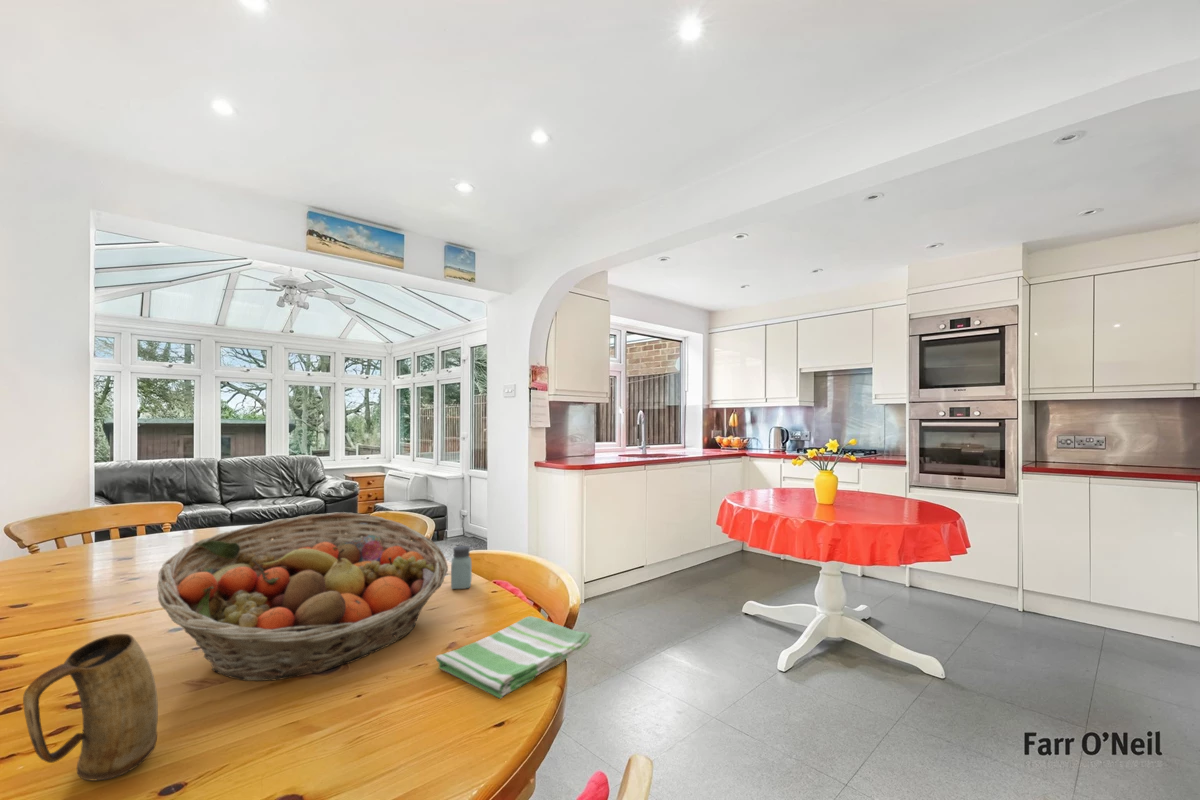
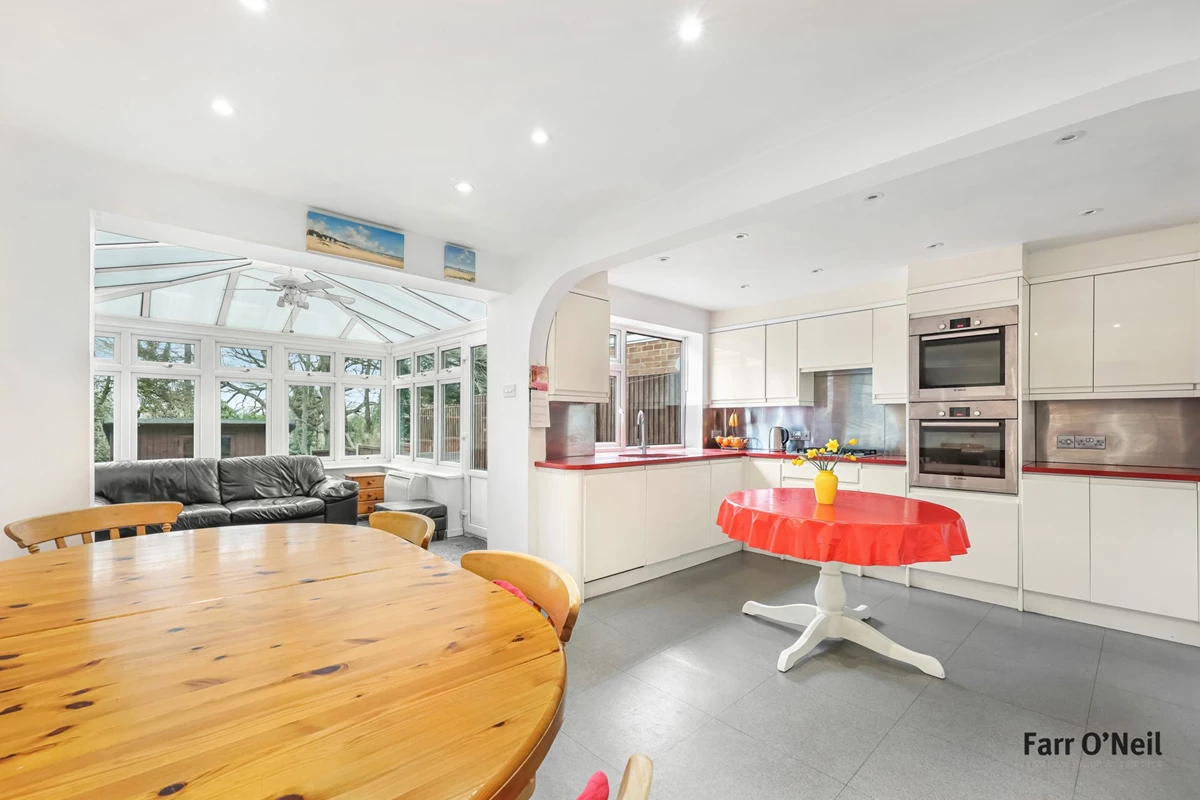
- fruit basket (320, 584)
- saltshaker (461, 566)
- mug (93, 709)
- dish towel (516, 649)
